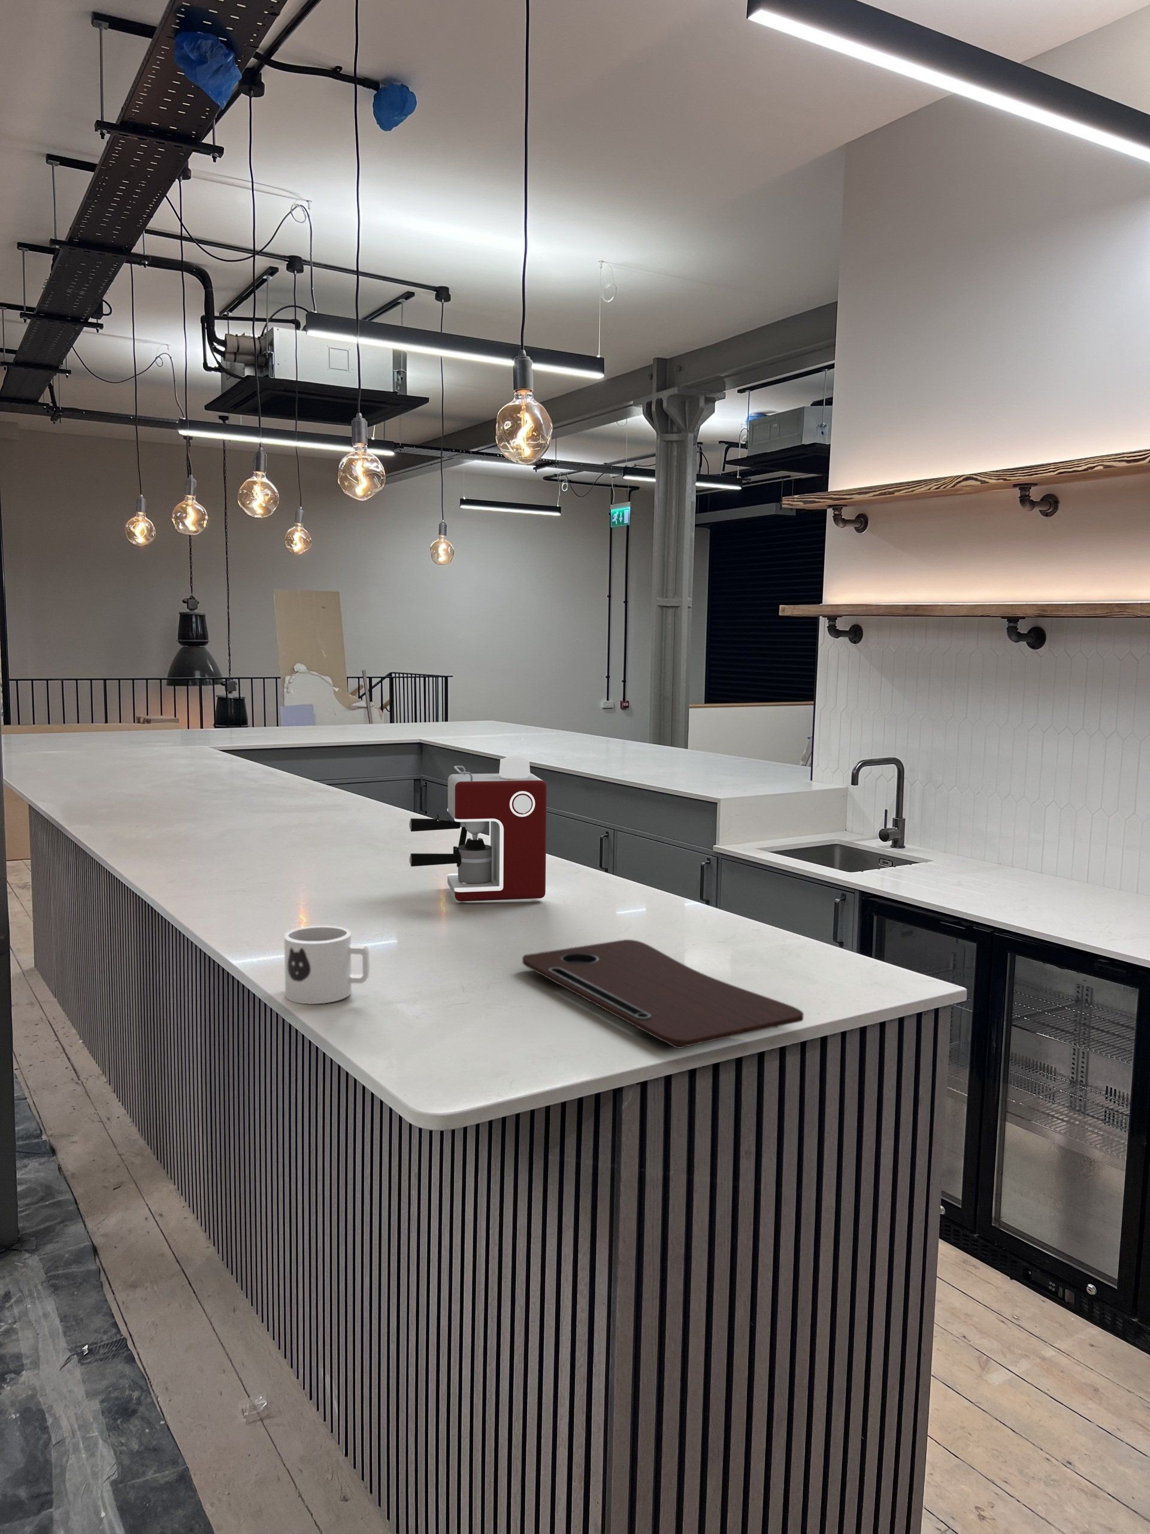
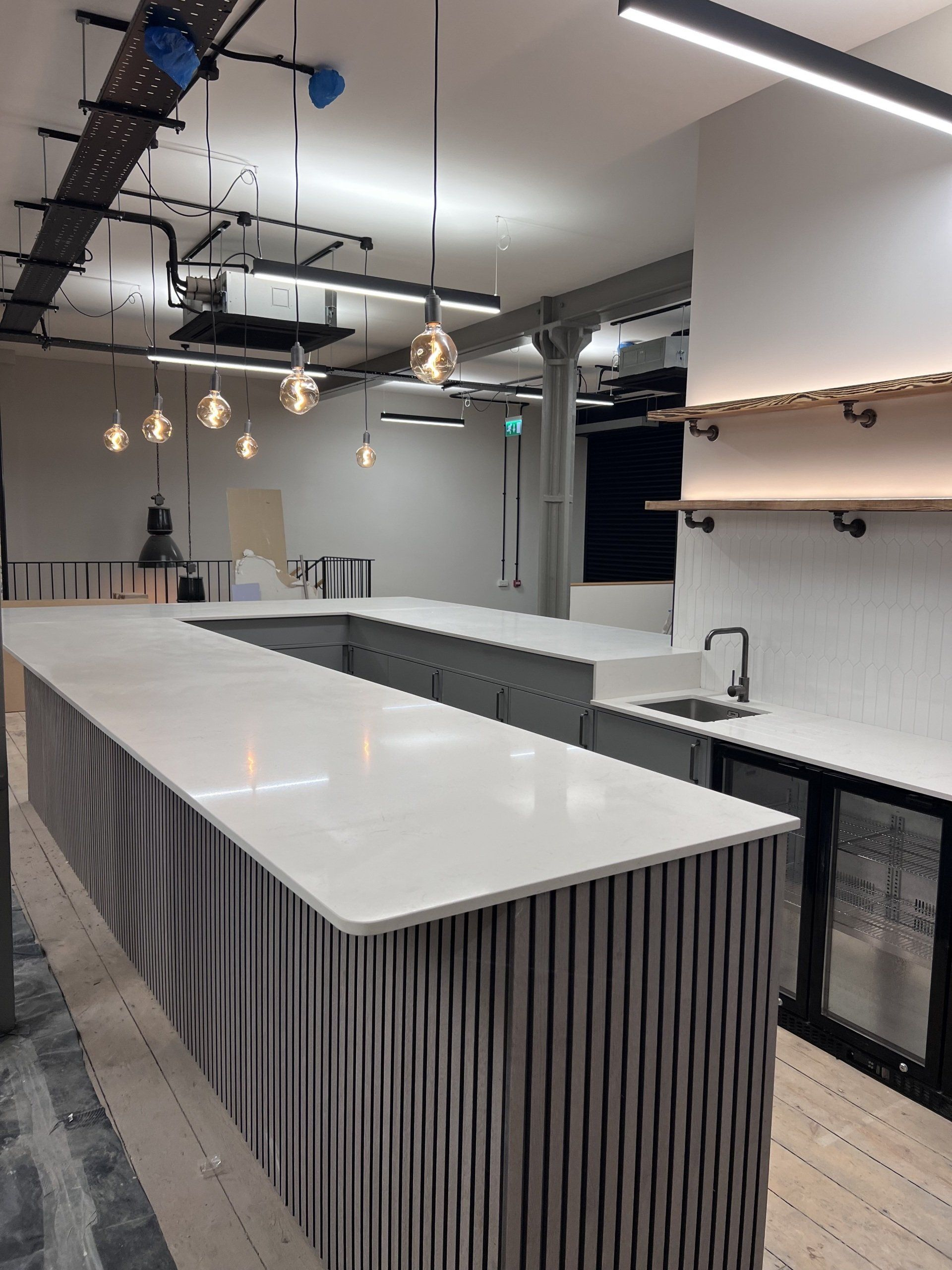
- cutting board (651, 989)
- coffee maker (476, 826)
- mug (325, 963)
